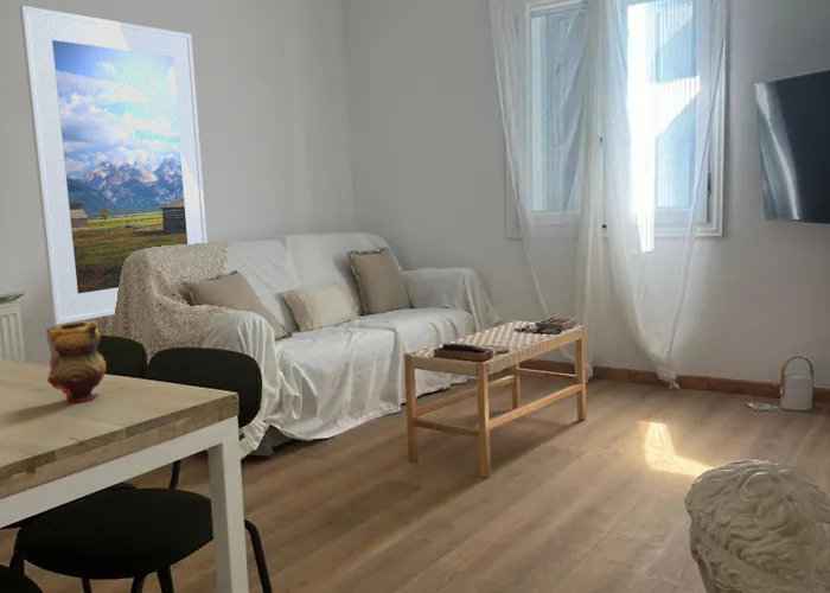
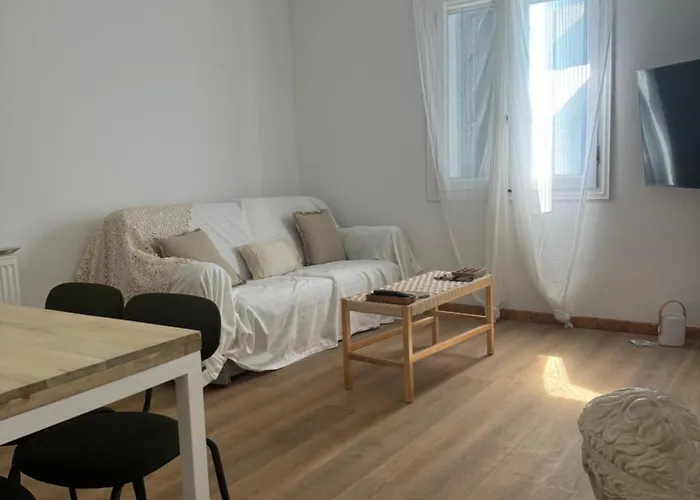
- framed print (127, 168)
- teapot (75, 355)
